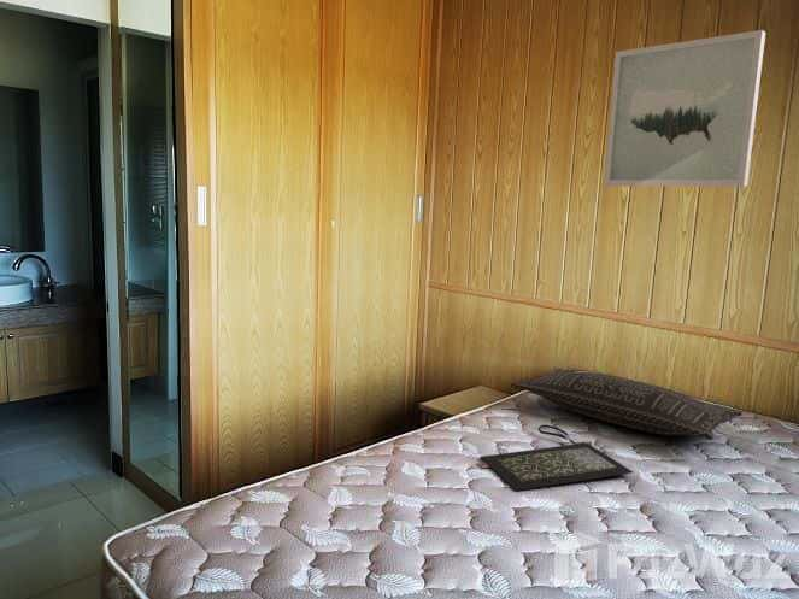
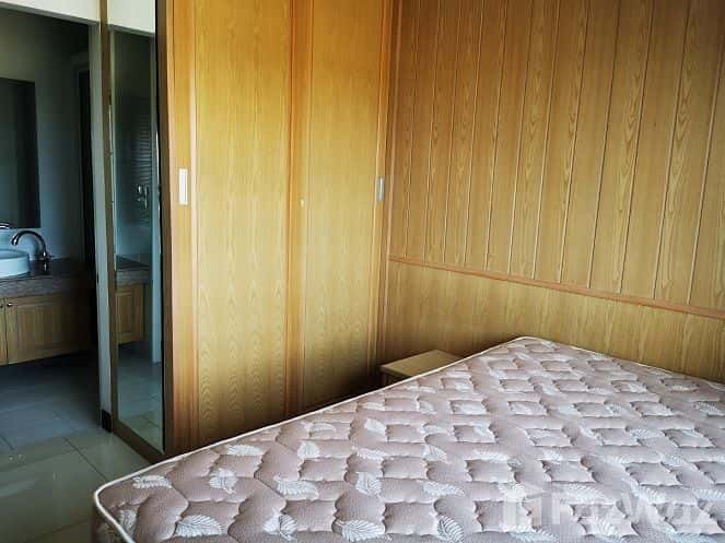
- pillow (619, 400)
- wall art (677, 114)
- clutch bag (558, 462)
